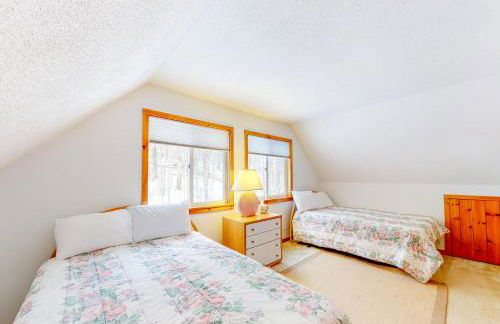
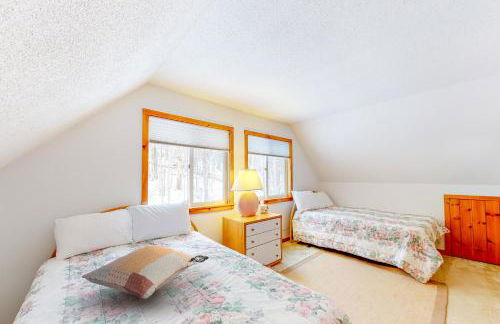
+ decorative pillow (151, 266)
